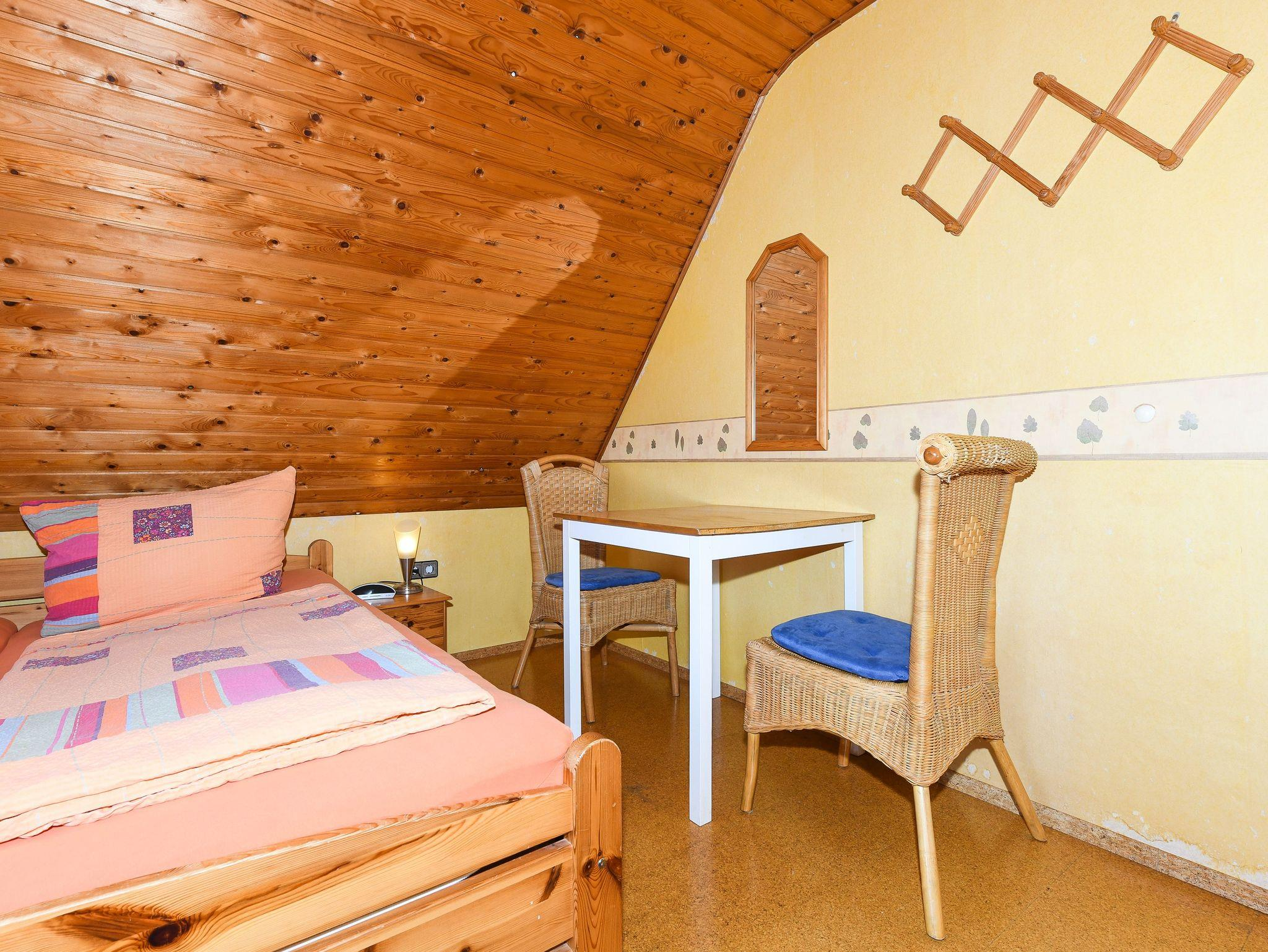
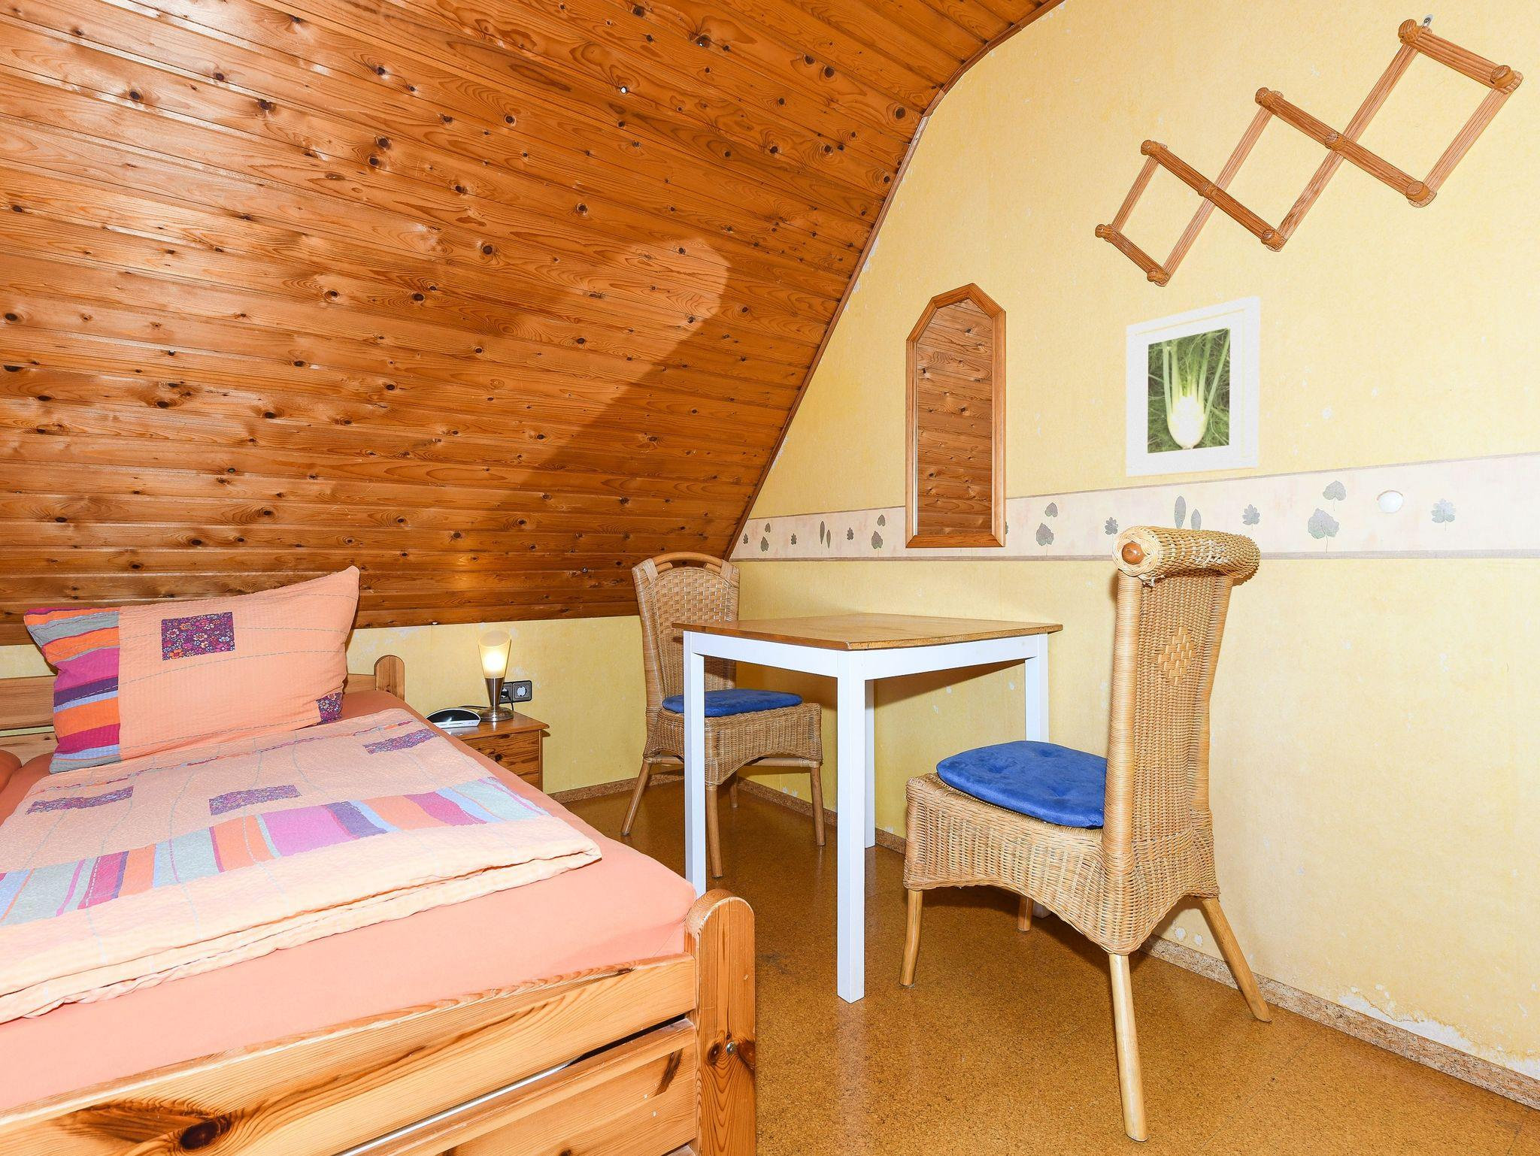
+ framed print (1188, 393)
